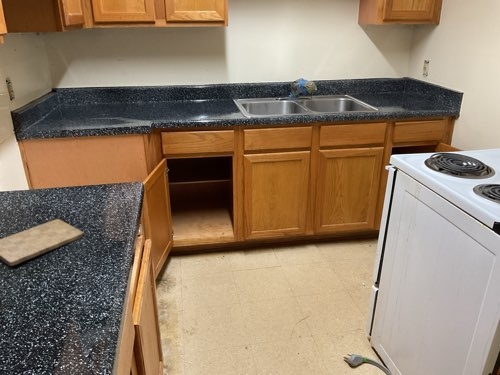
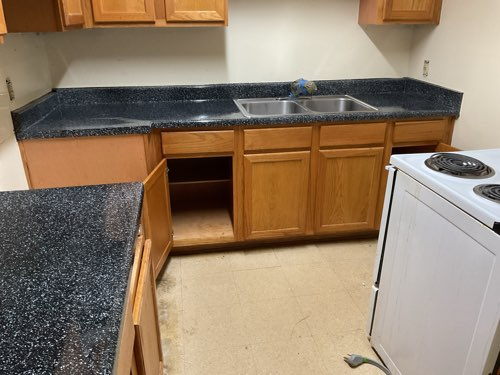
- cutting board (36, 240)
